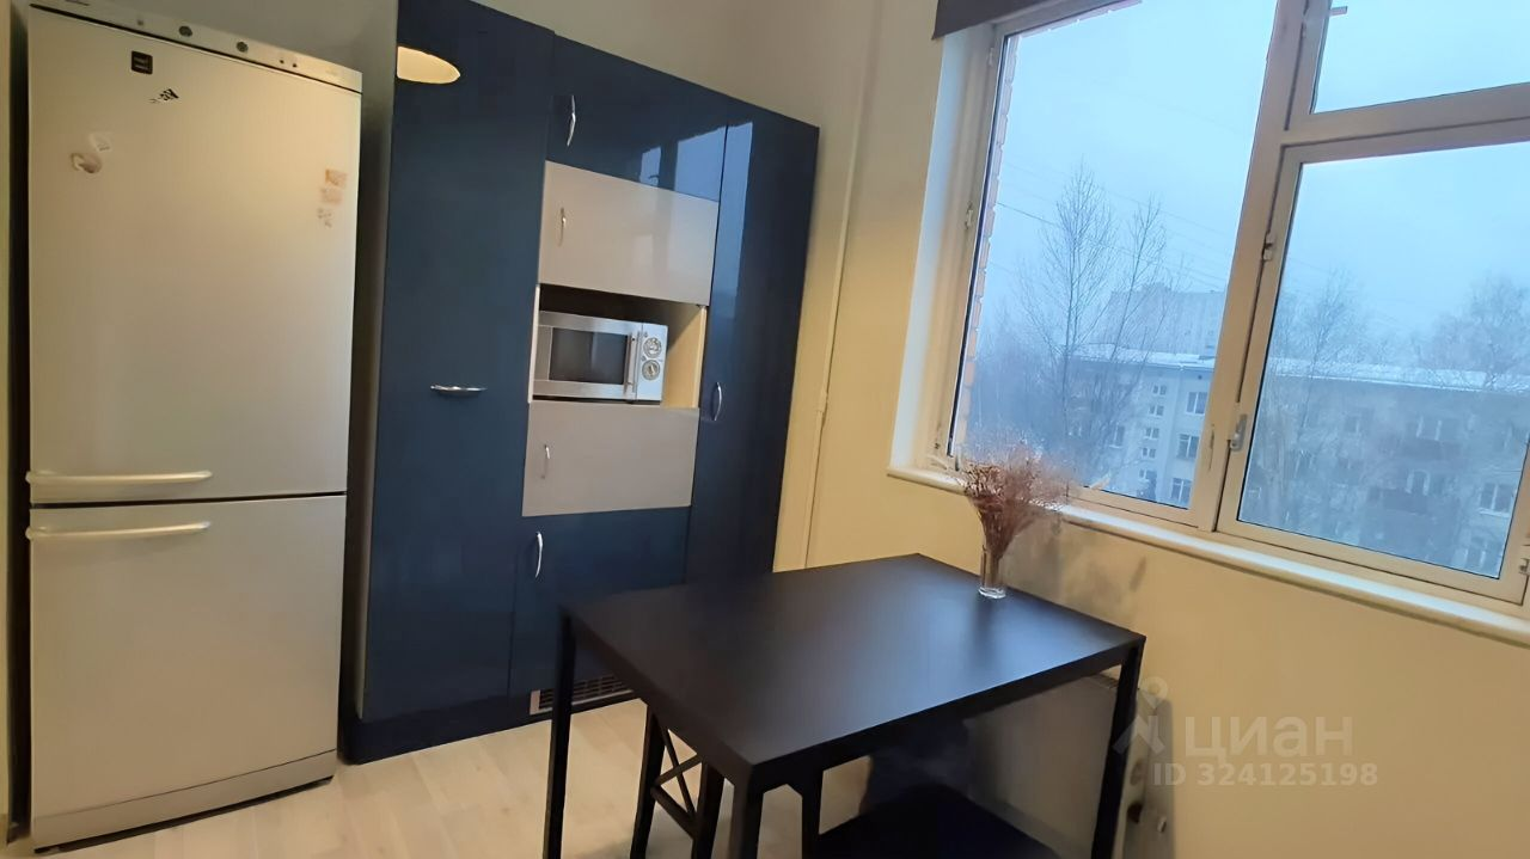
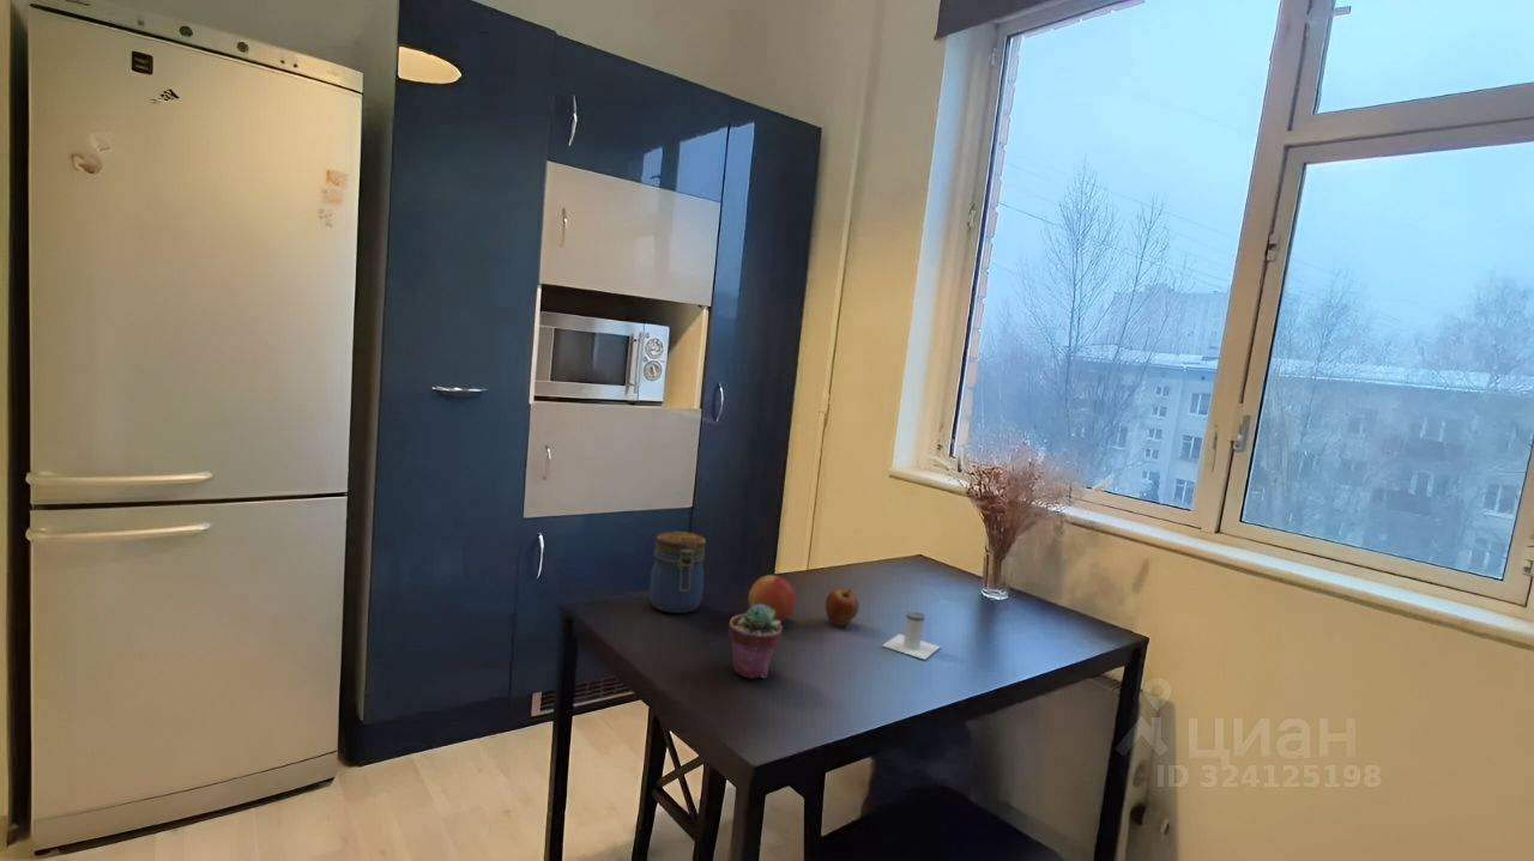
+ jar (678, 570)
+ fruit (841, 605)
+ salt shaker (913, 630)
+ potted succulent (754, 637)
+ apple (772, 598)
